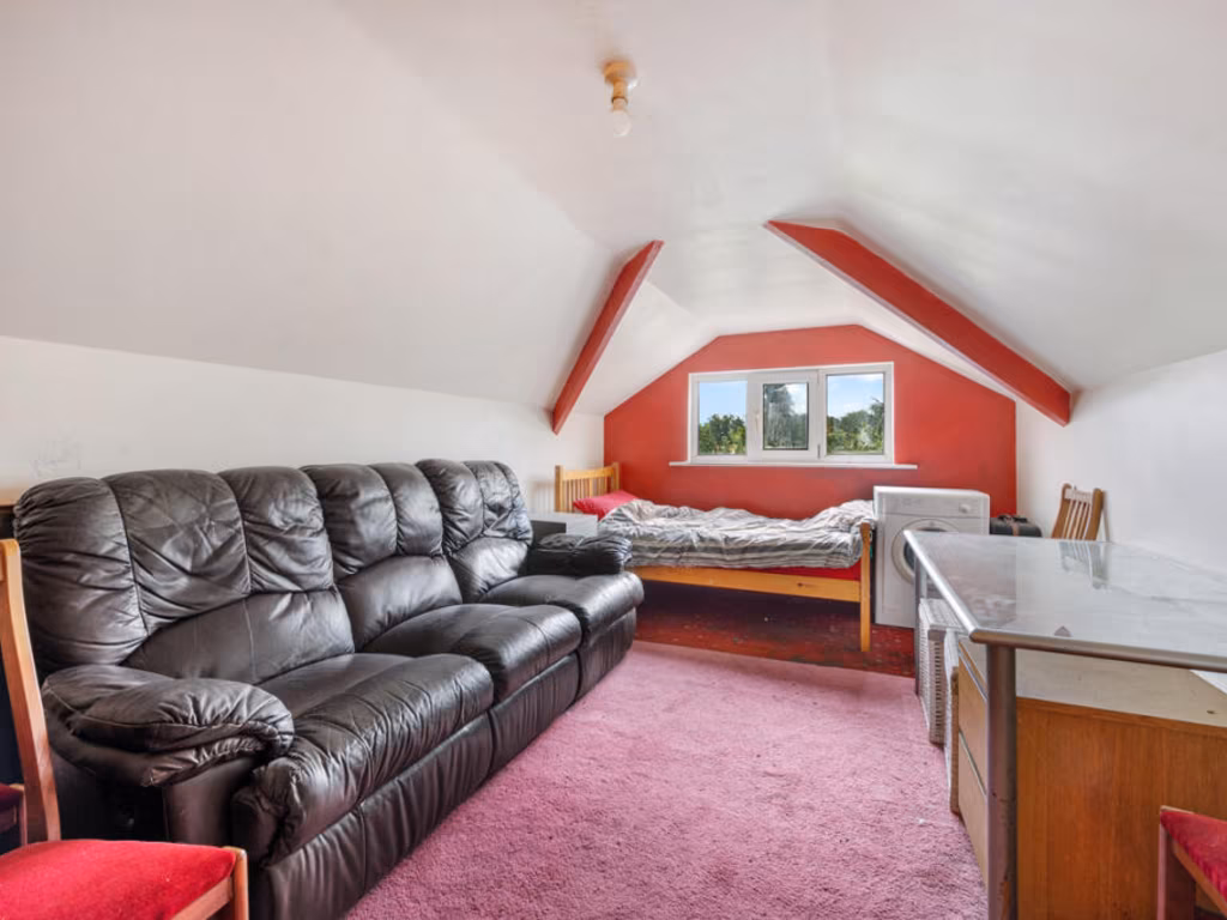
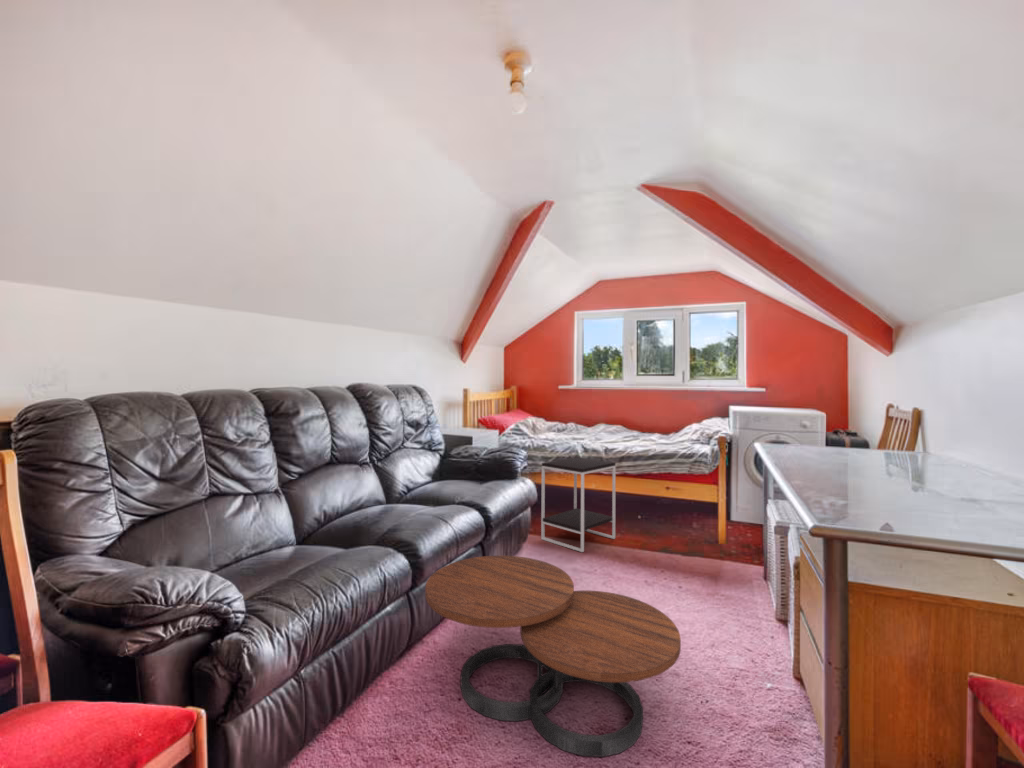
+ side table (576, 500)
+ coffee table (543, 644)
